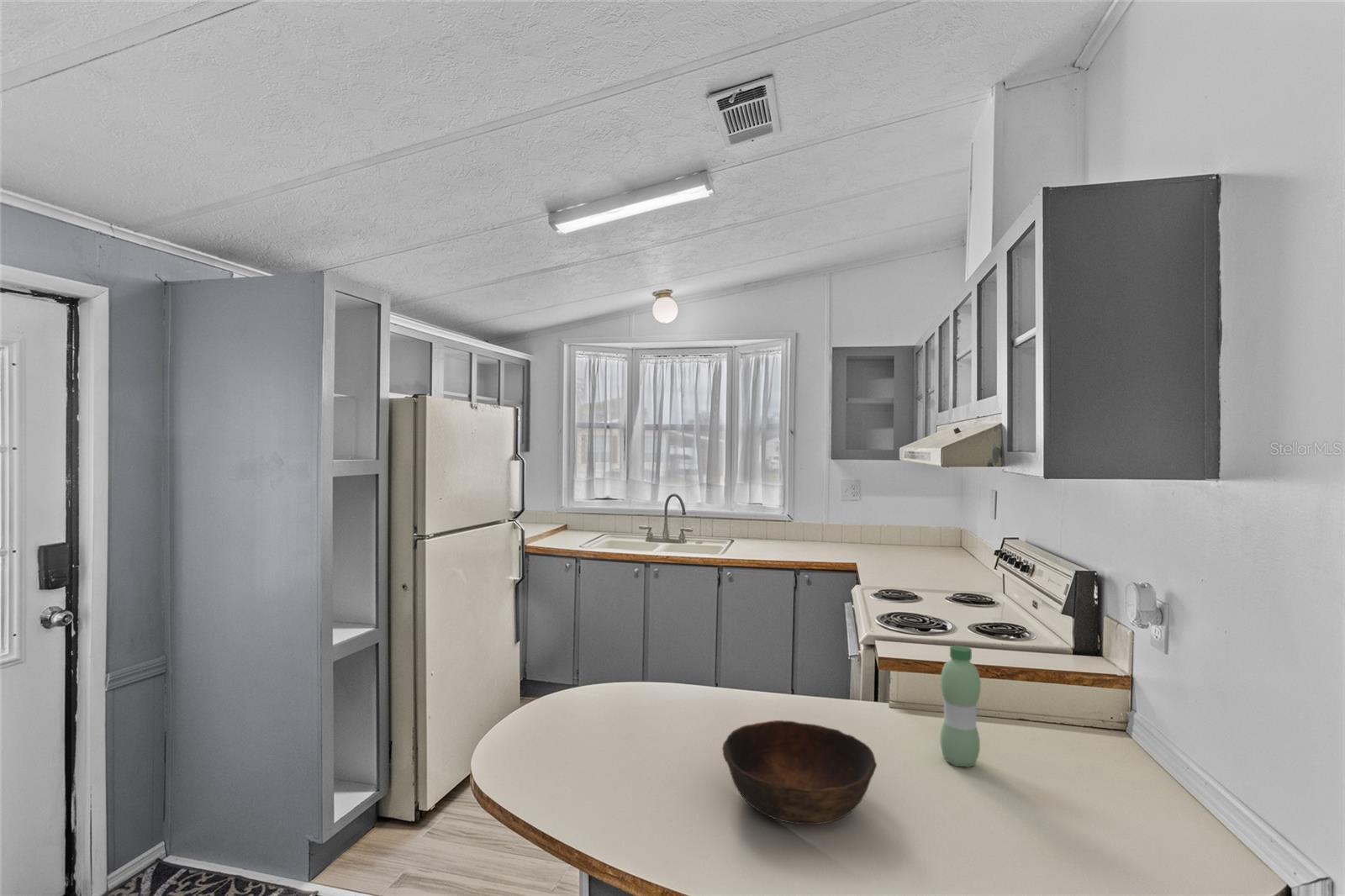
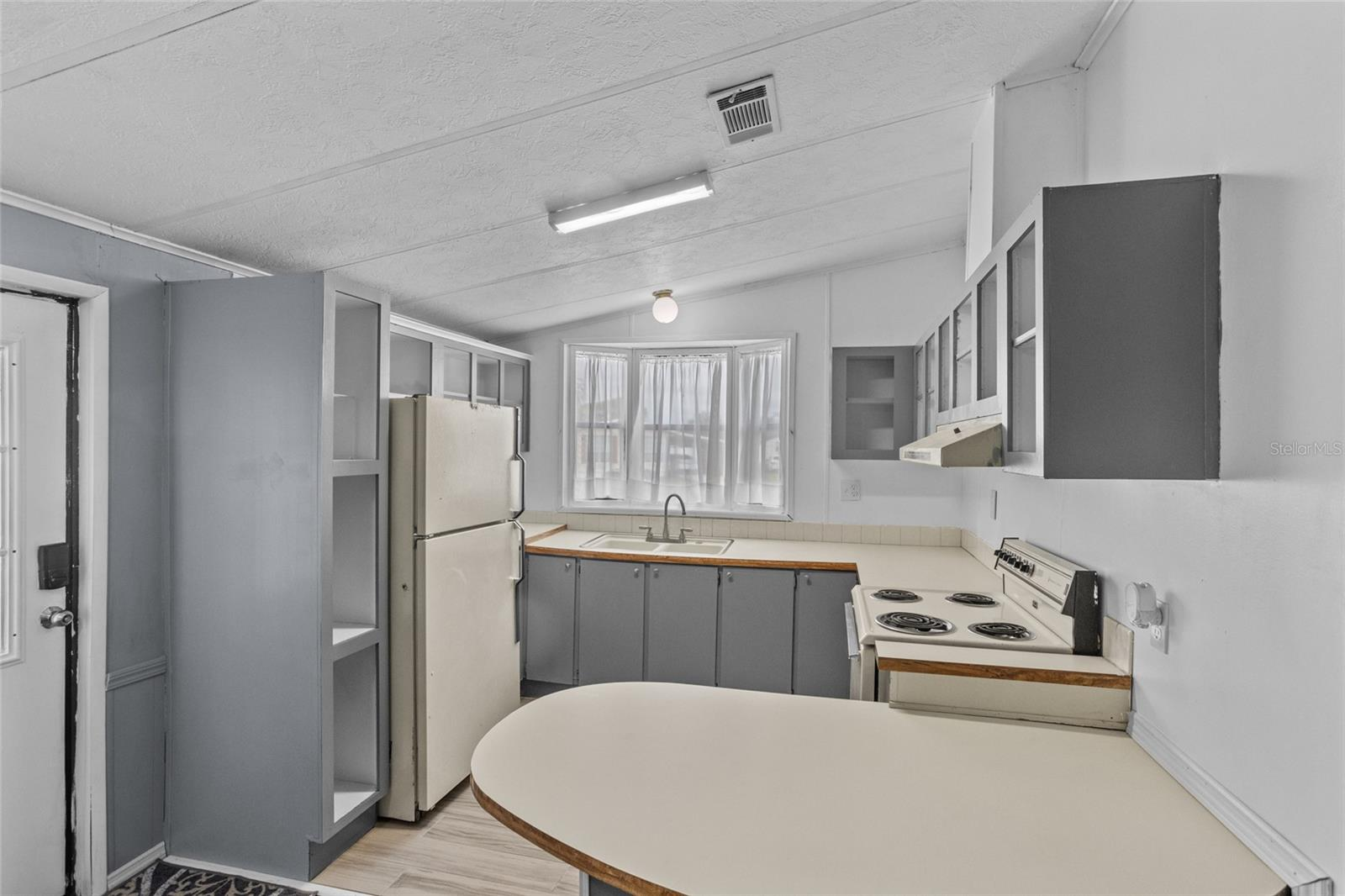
- water bottle (960, 704)
- bowl (796, 775)
